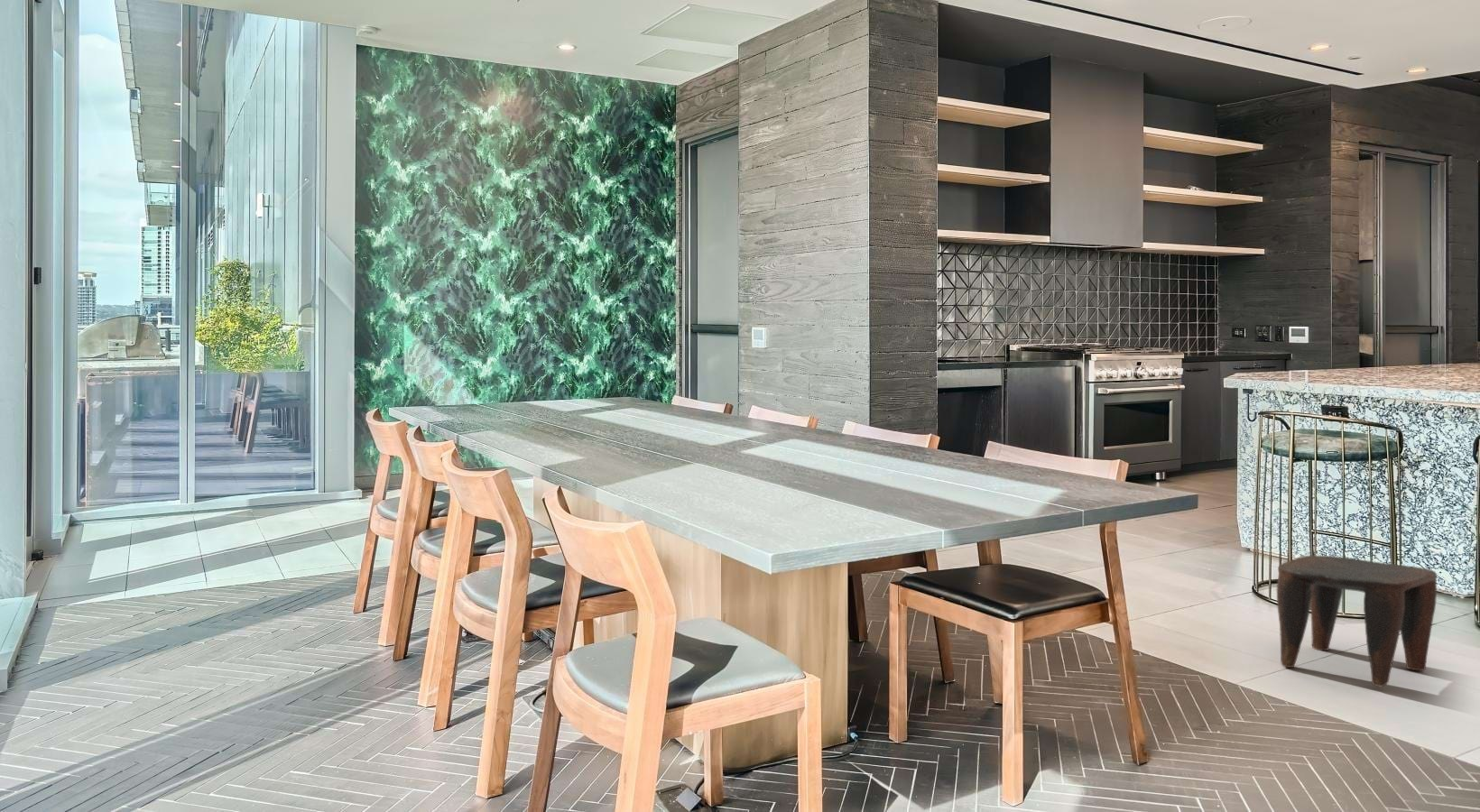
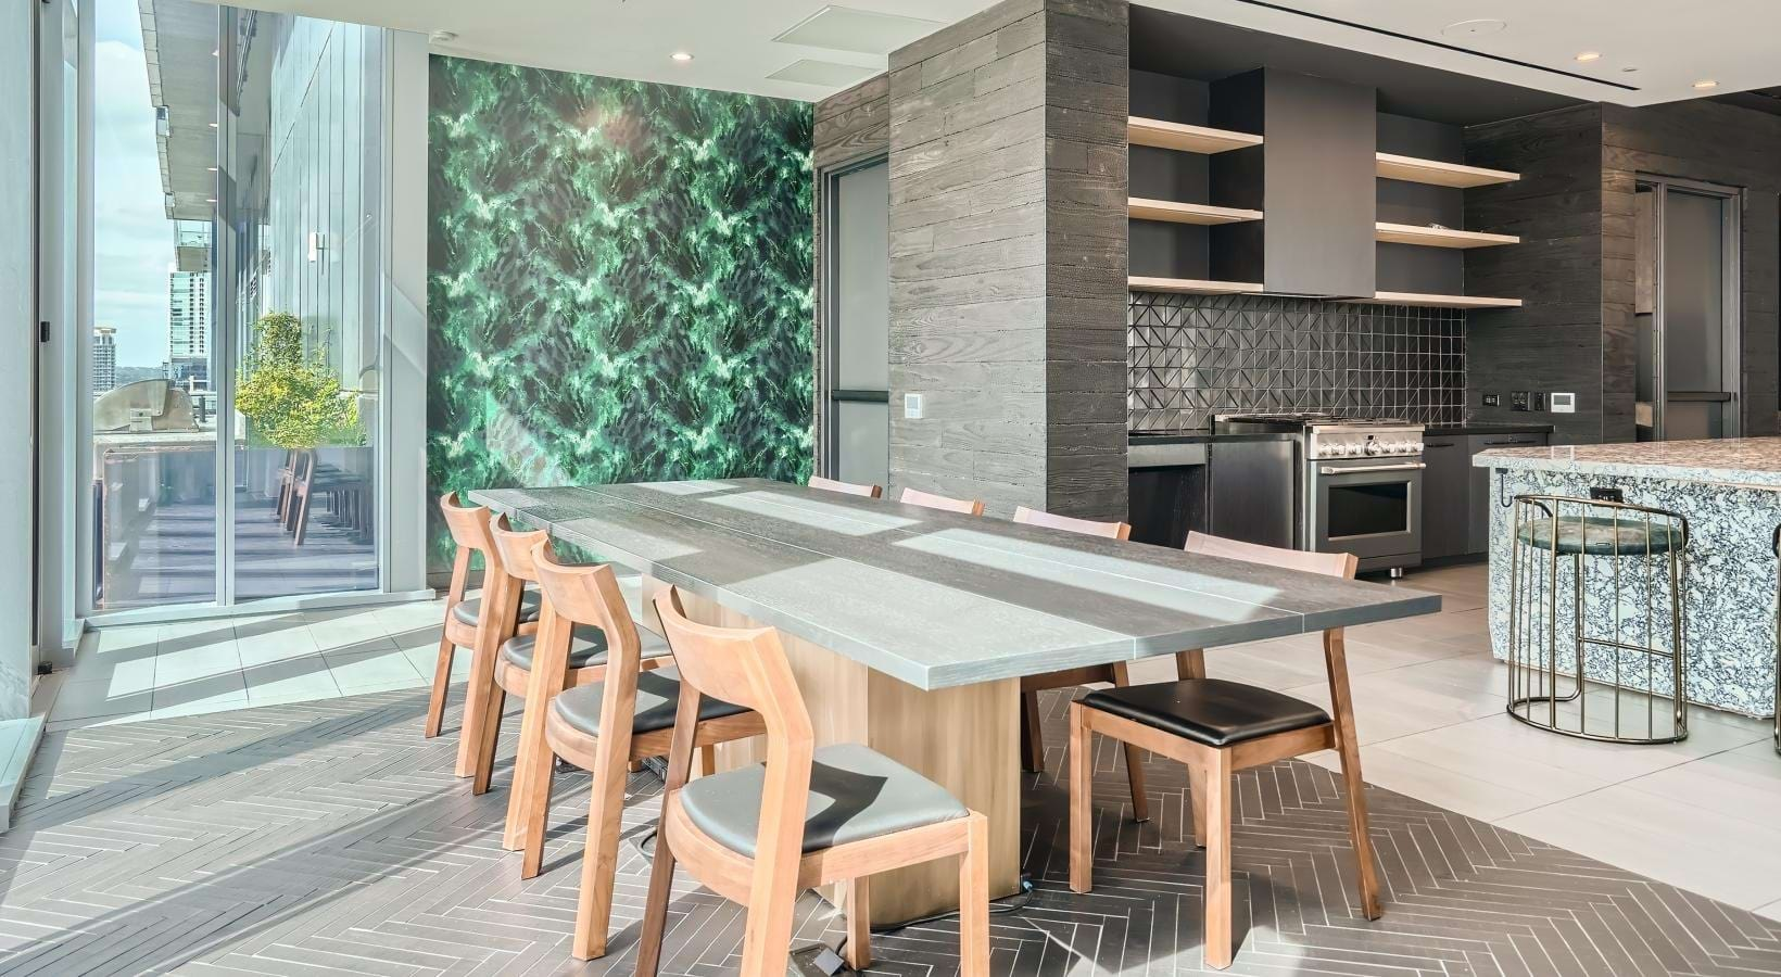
- stool (1364, 617)
